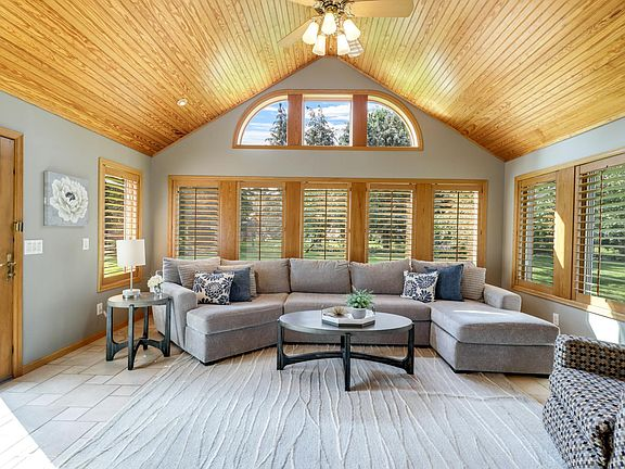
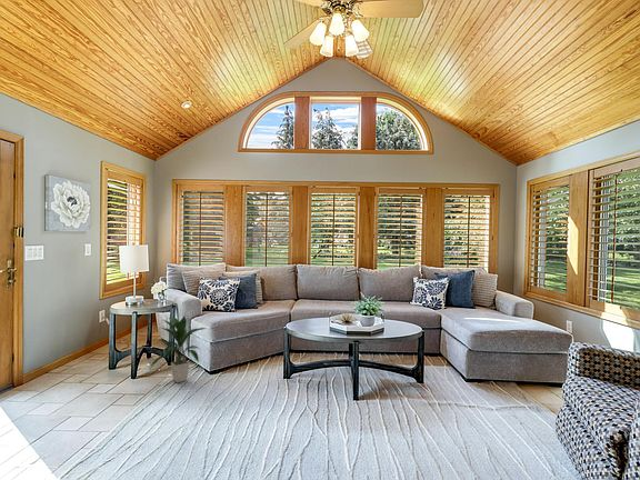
+ indoor plant (177, 347)
